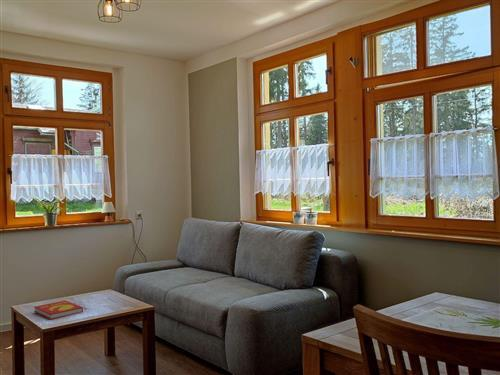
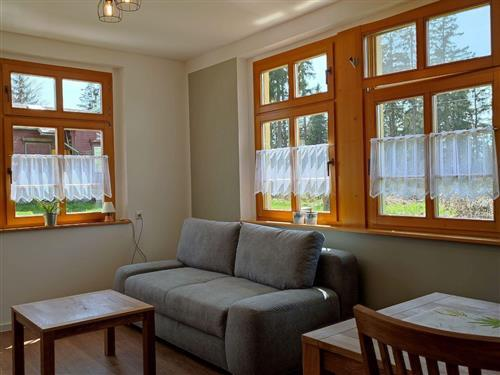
- book (58, 309)
